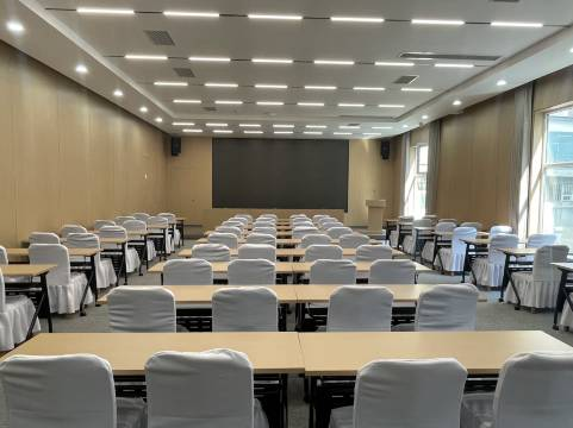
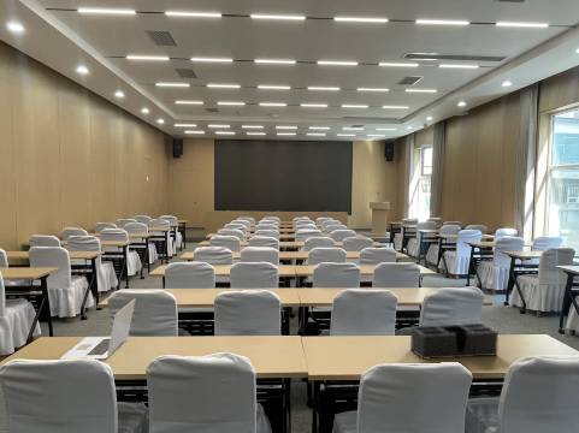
+ desk organizer (453, 340)
+ laptop (100, 337)
